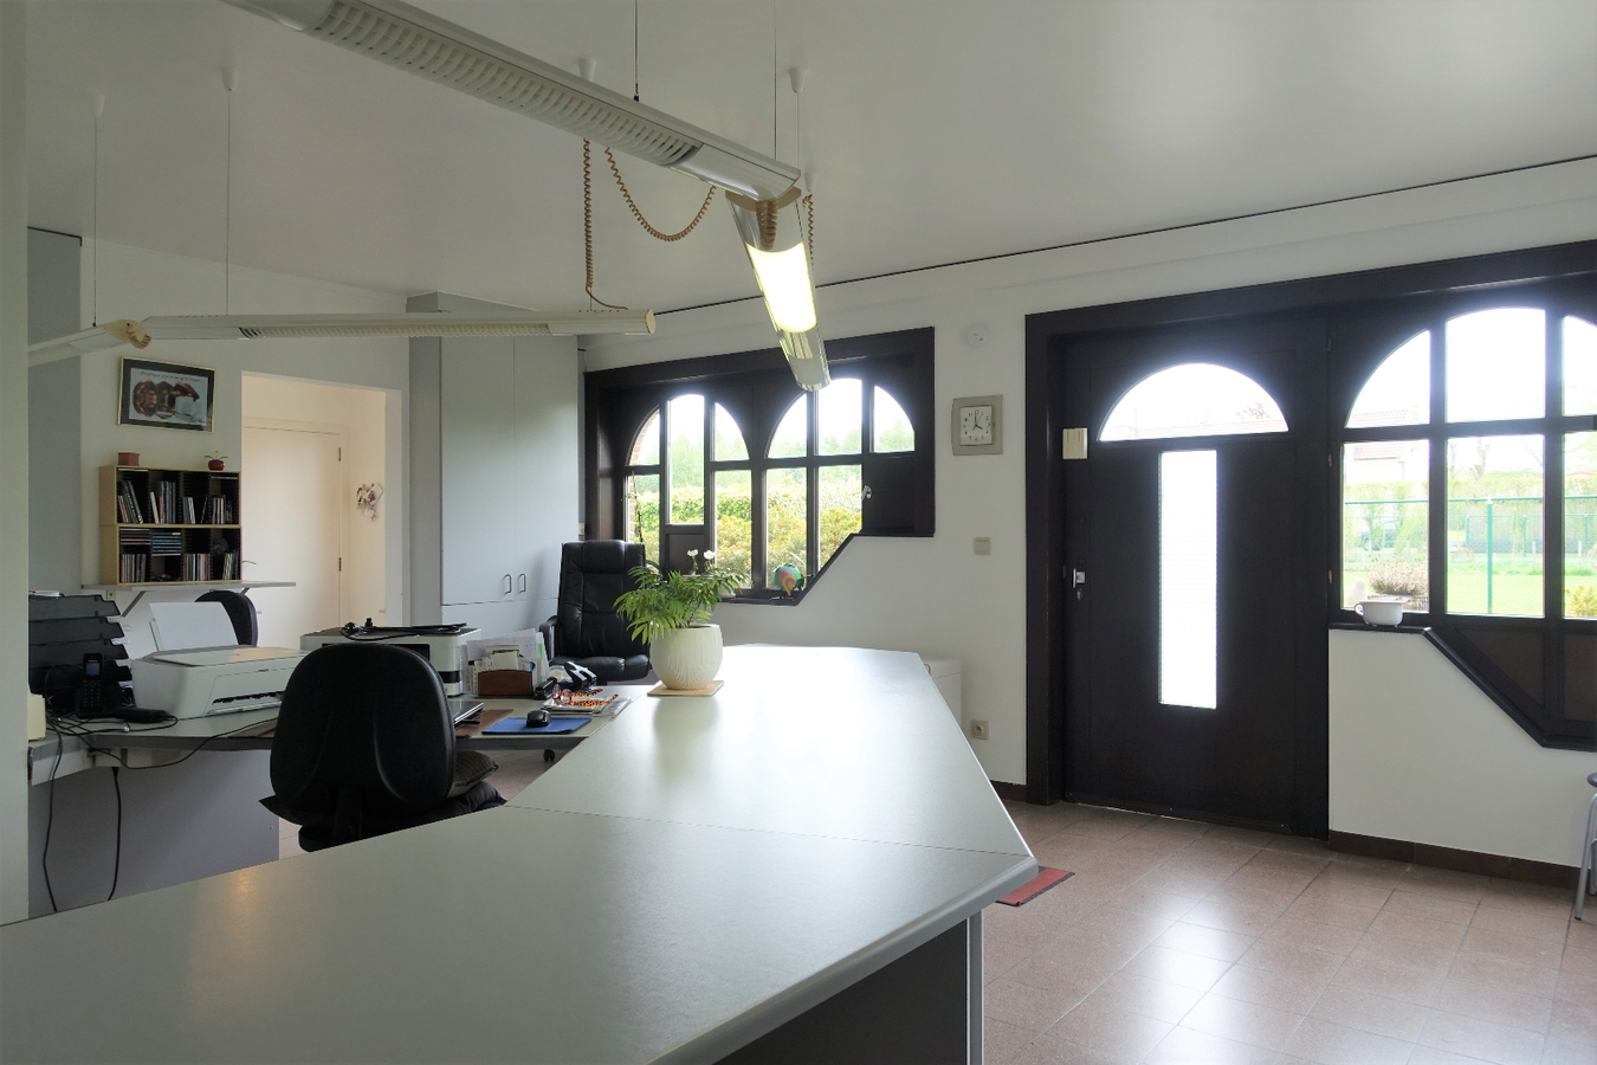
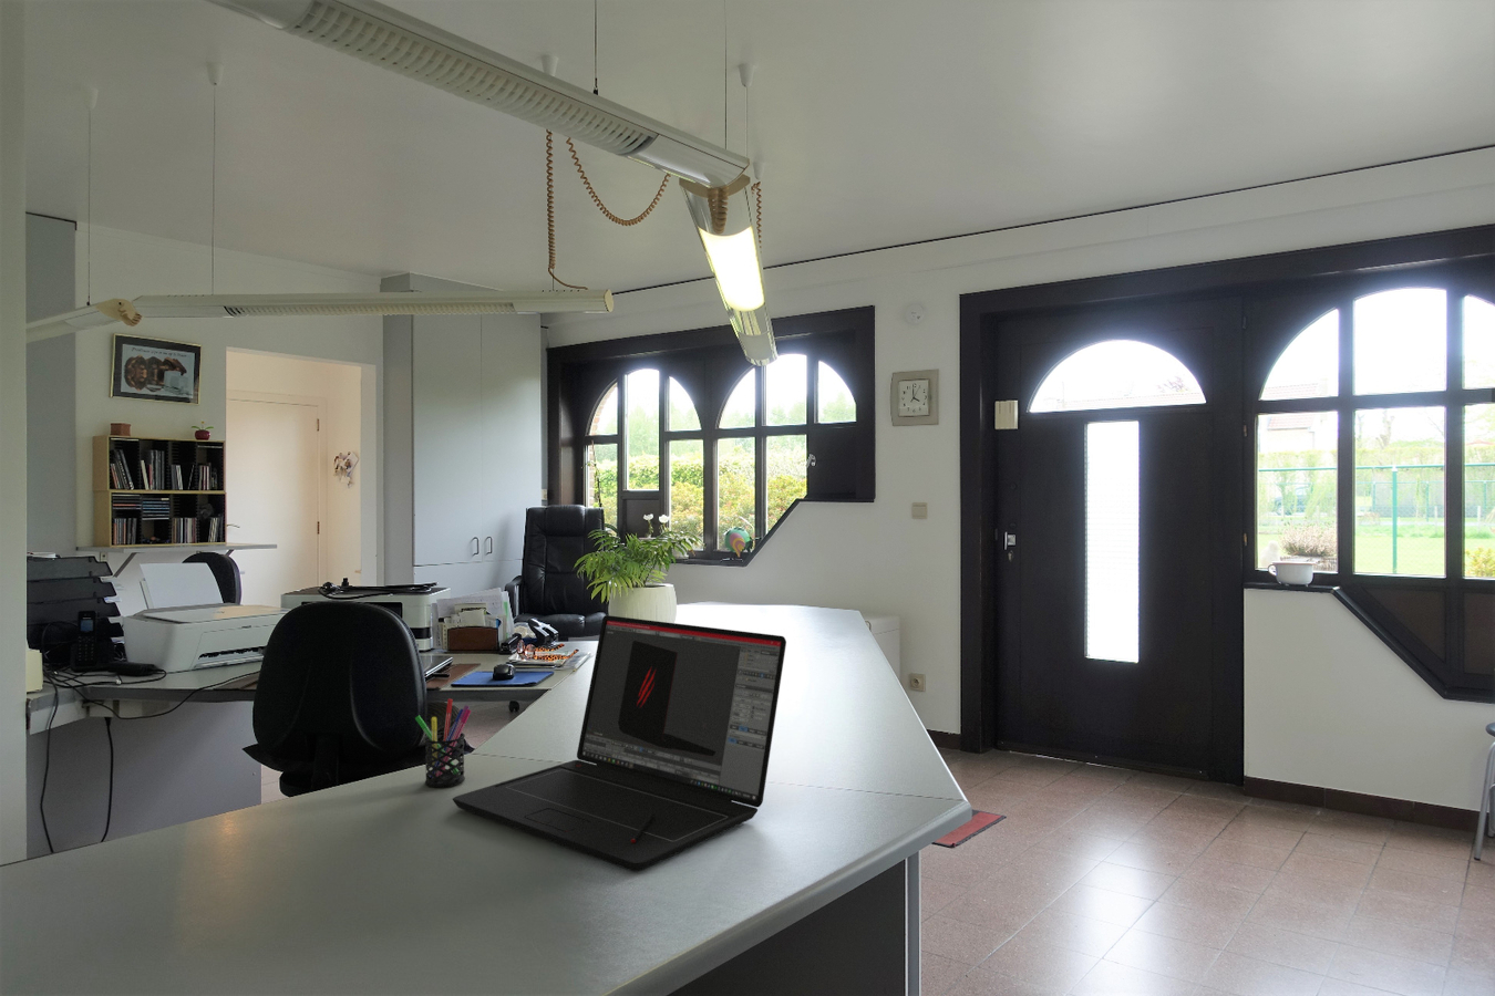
+ pen holder (440, 741)
+ laptop (620, 721)
